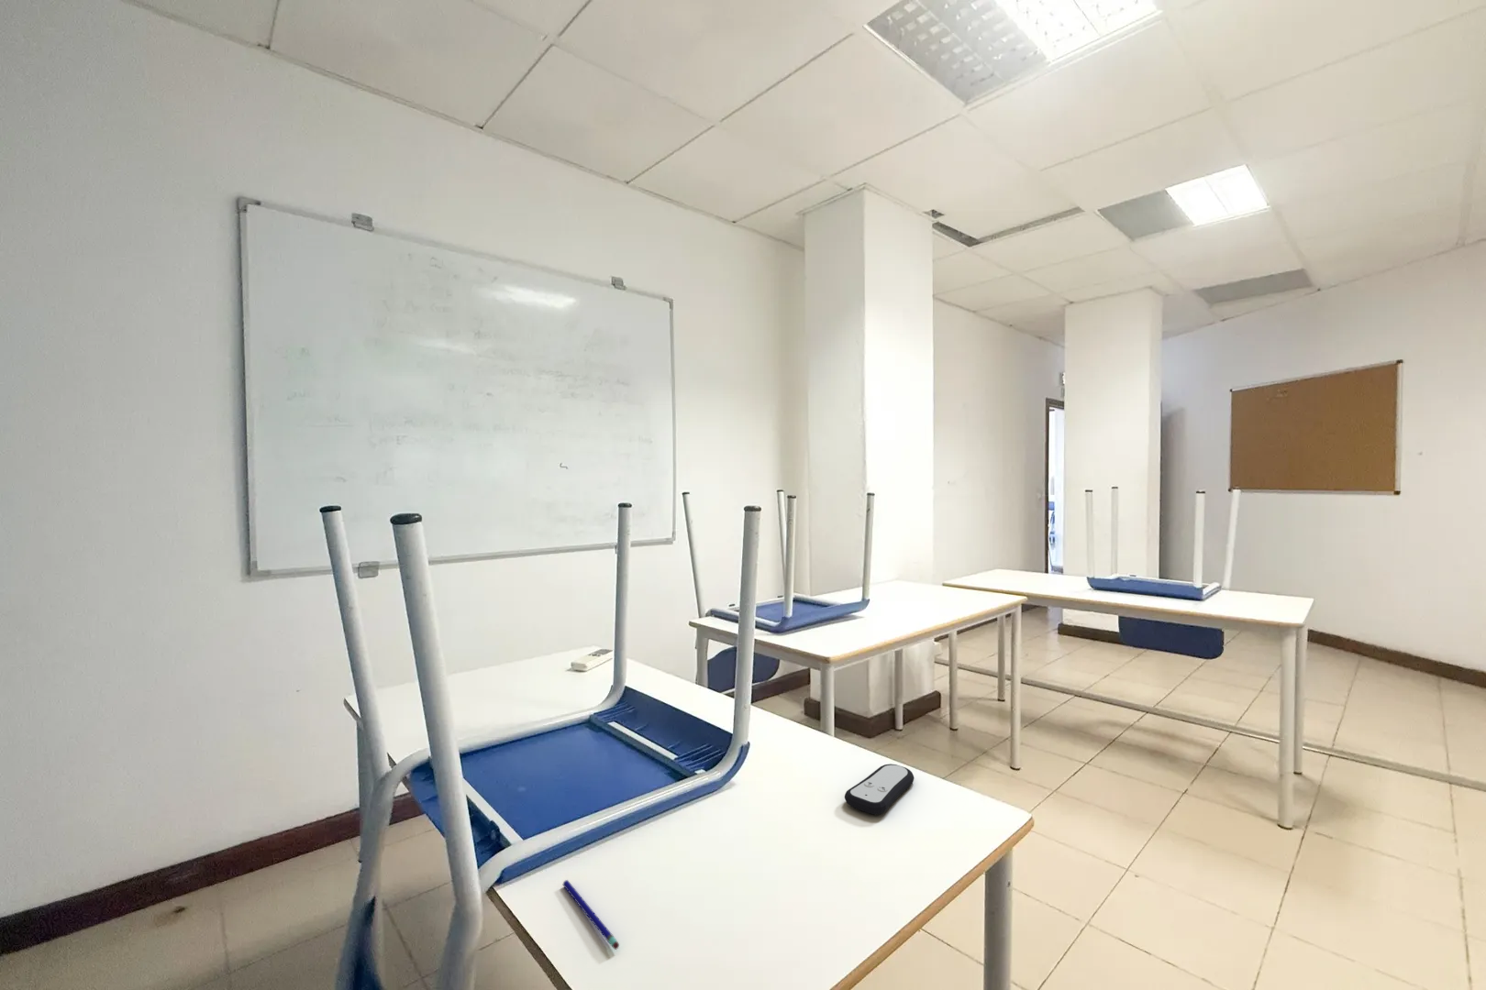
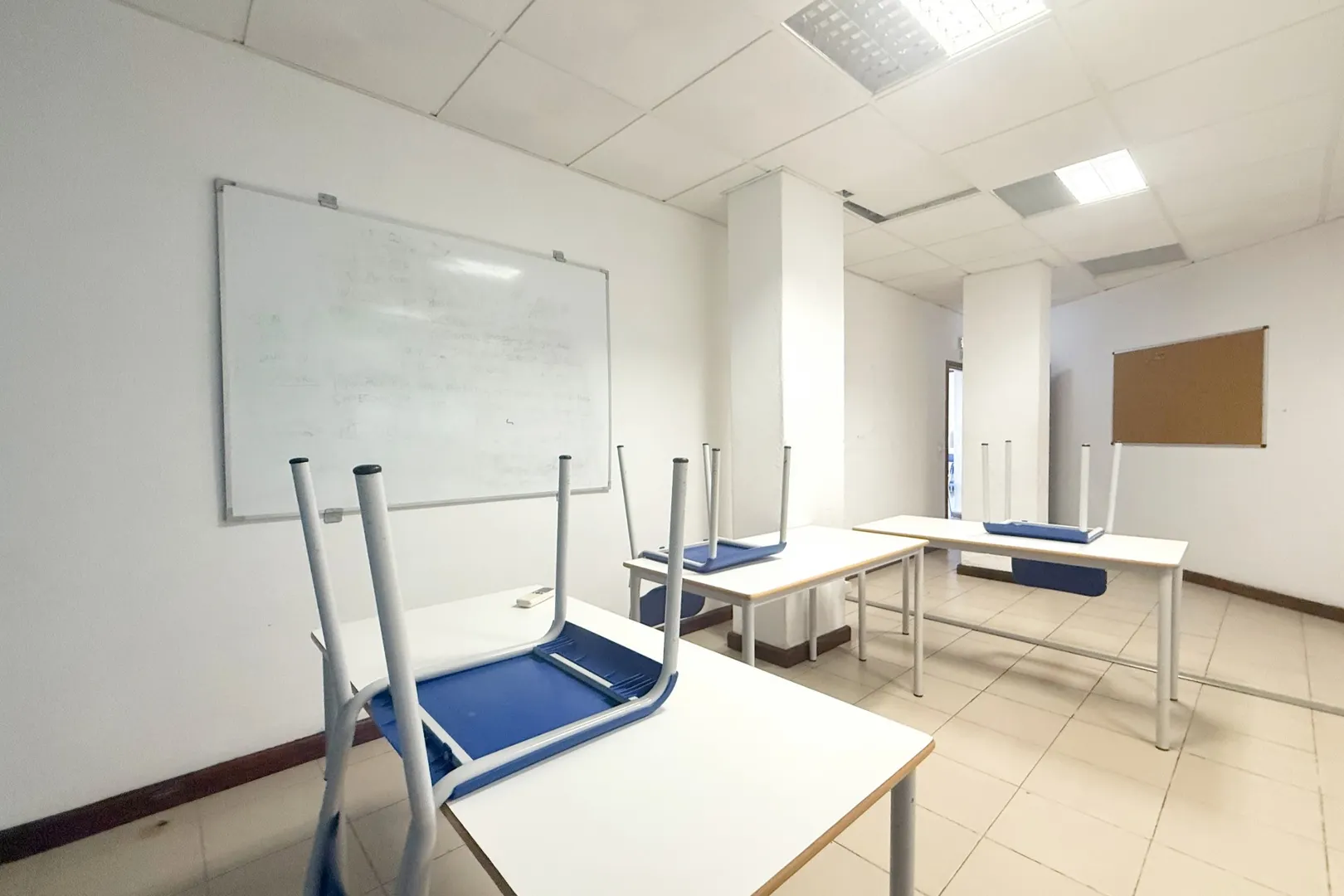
- remote control (881, 787)
- pen (589, 912)
